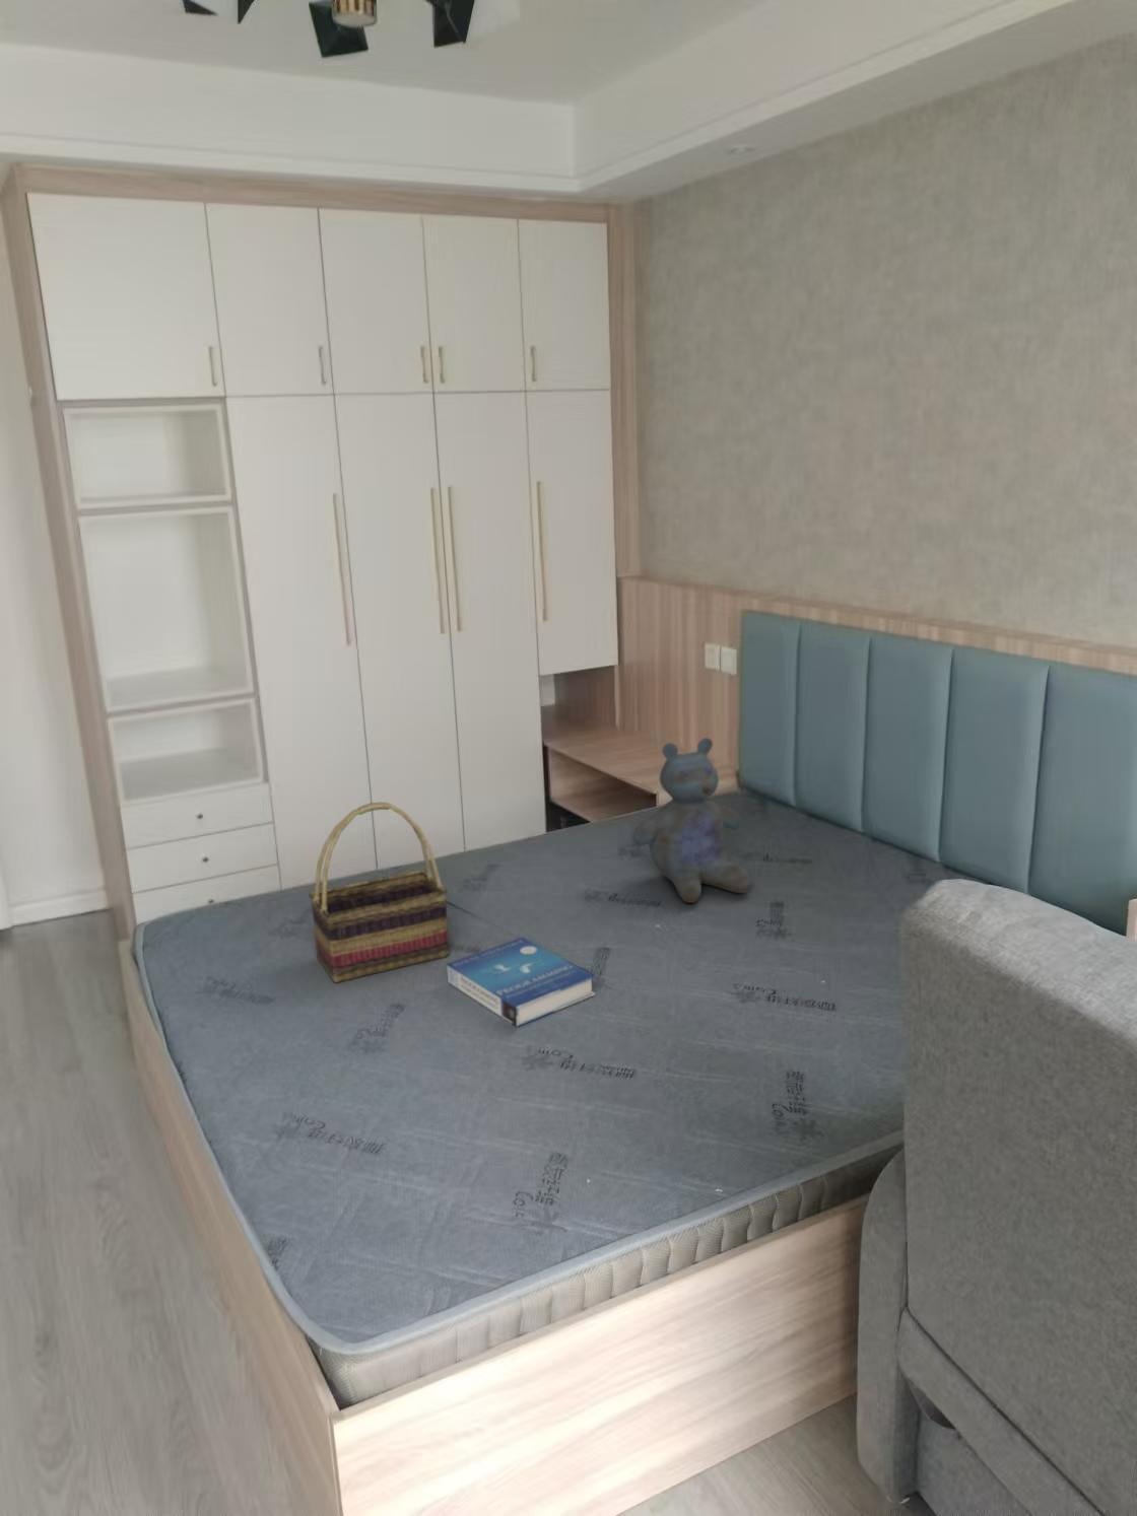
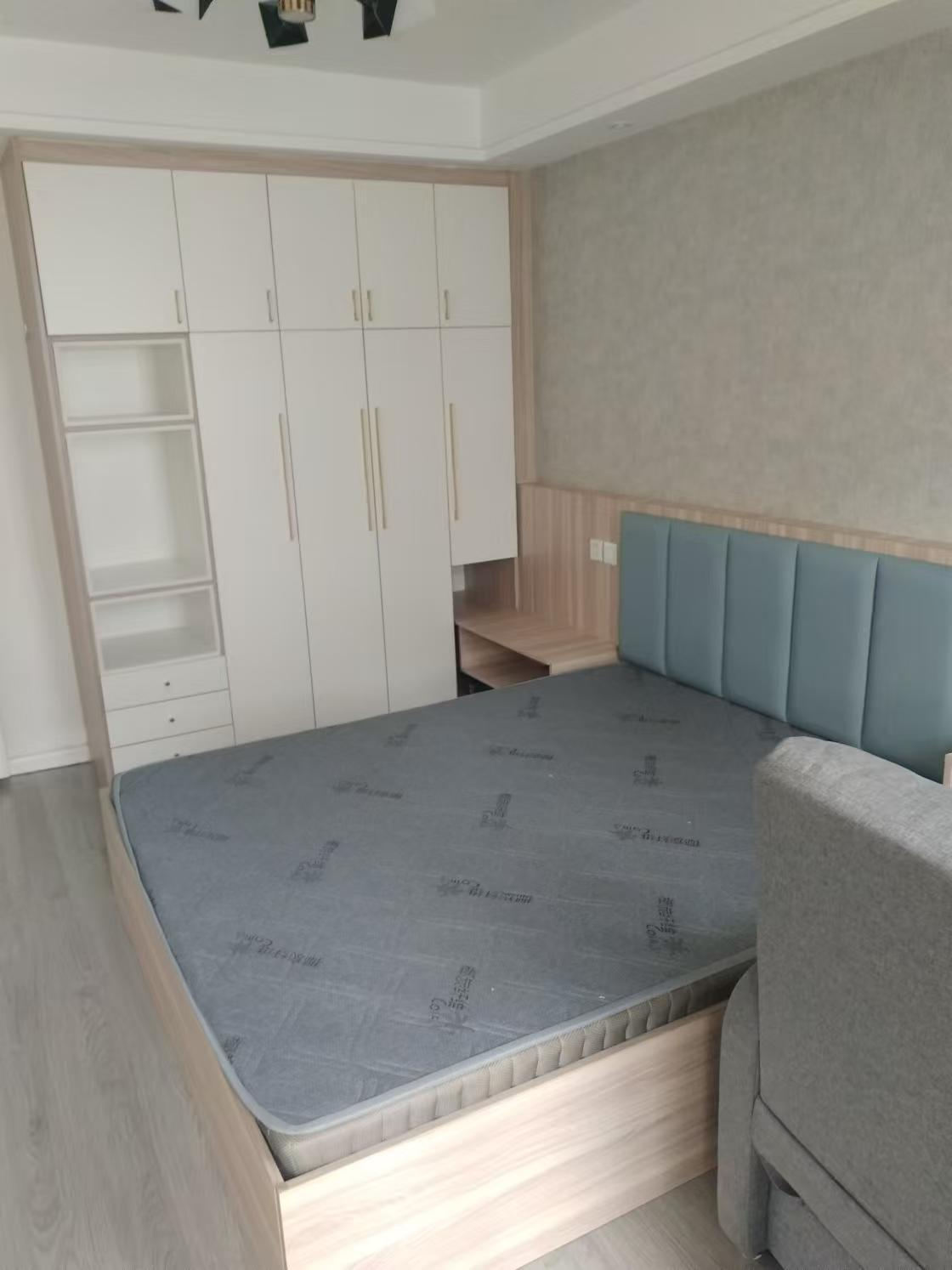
- book (520, 978)
- woven basket (376, 881)
- stuffed bear (697, 815)
